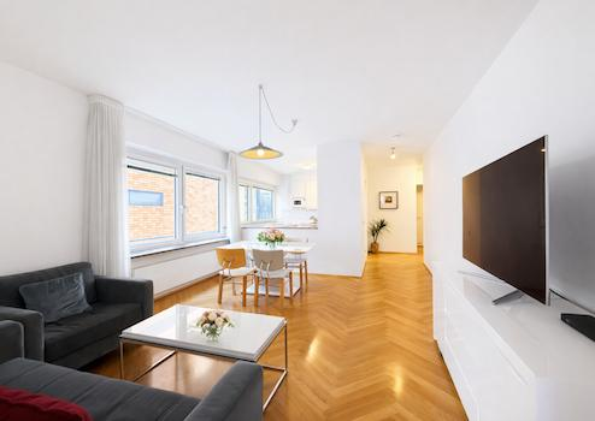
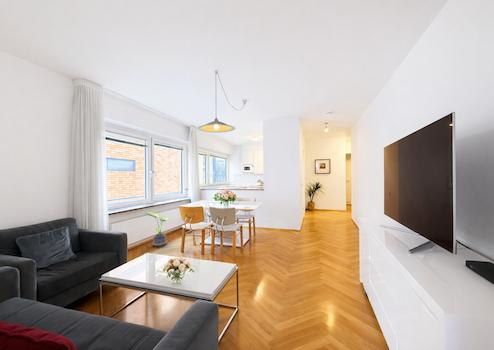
+ potted plant (160, 227)
